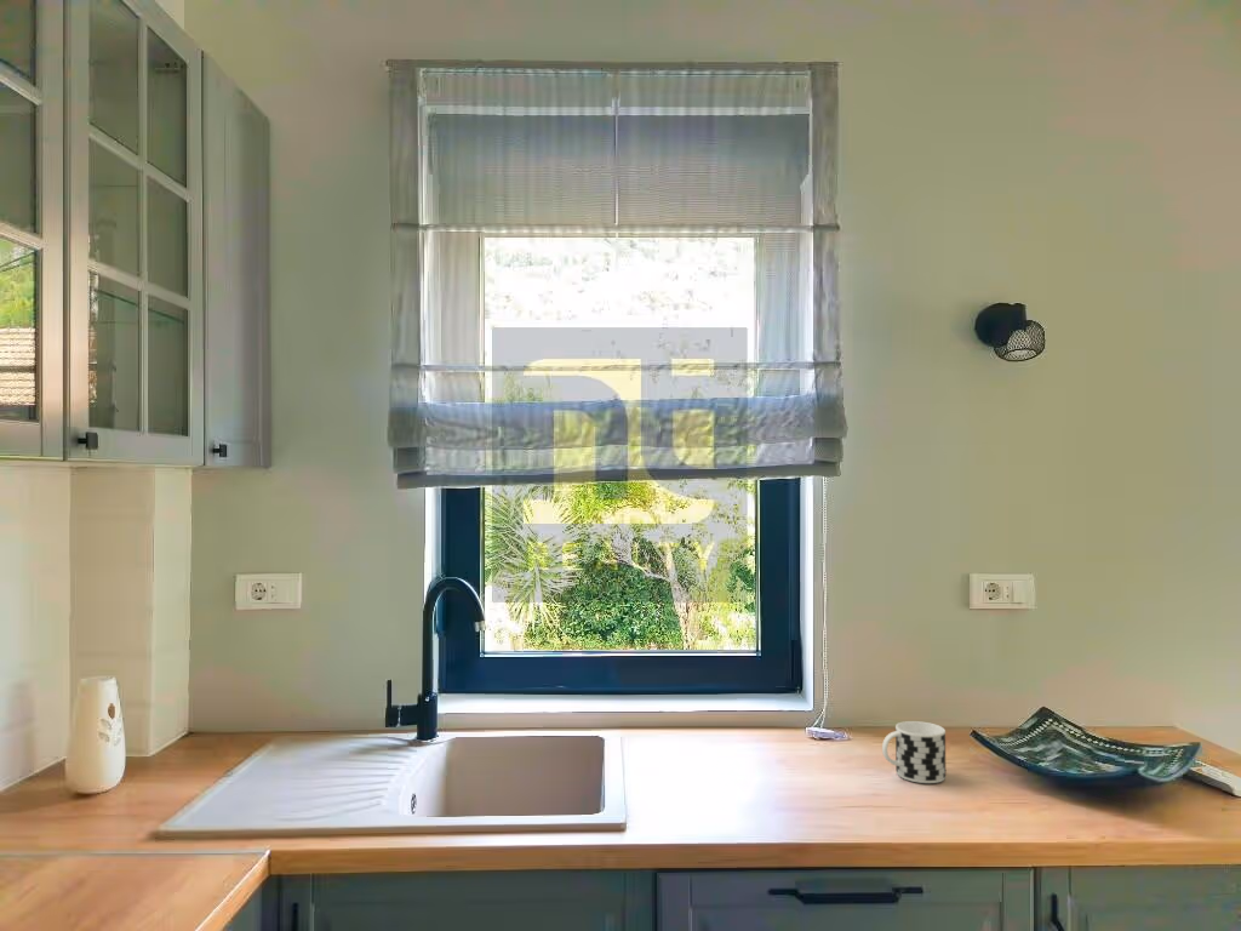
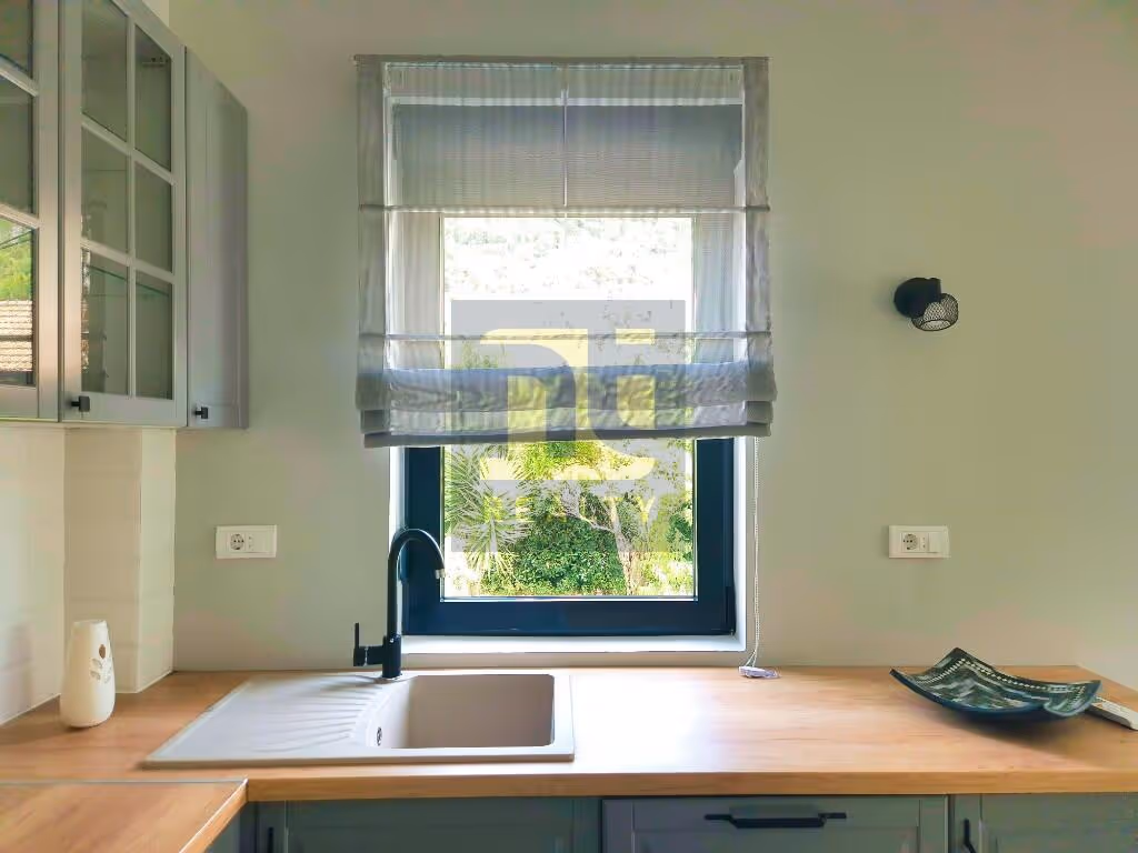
- cup (913, 752)
